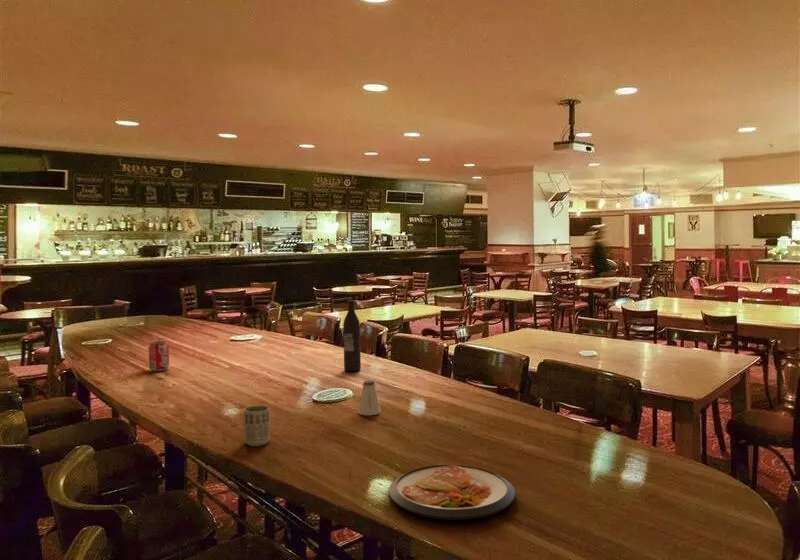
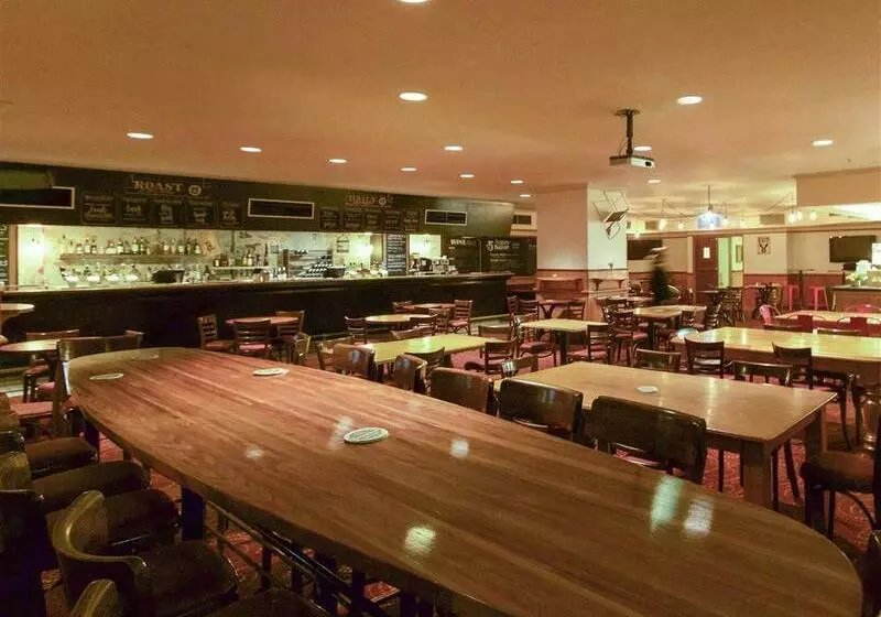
- cup (257, 425)
- wine bottle (351, 335)
- saltshaker (369, 397)
- beverage can (159, 356)
- dish (451, 486)
